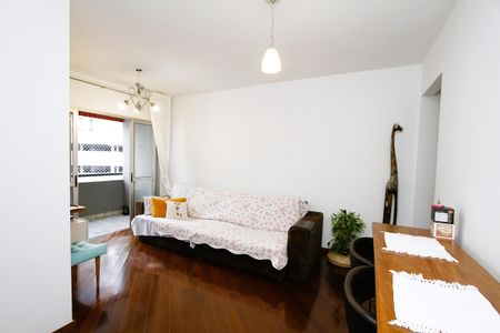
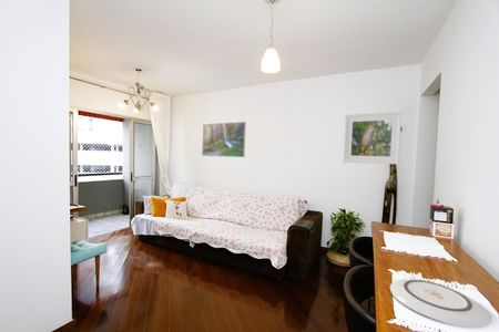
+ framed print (223, 139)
+ plate (435, 297)
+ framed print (370, 138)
